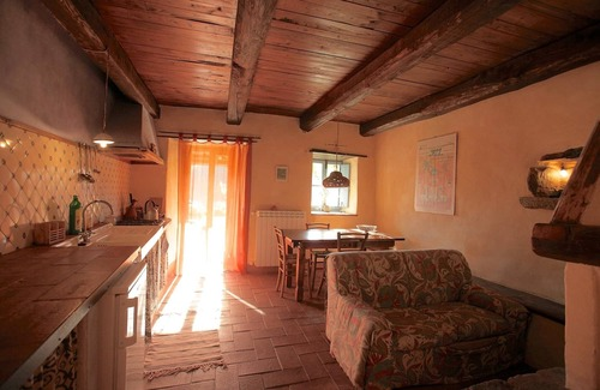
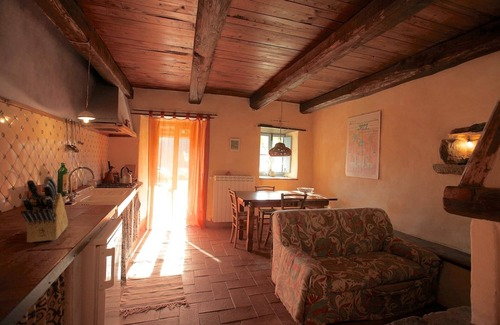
+ knife block (47, 205)
